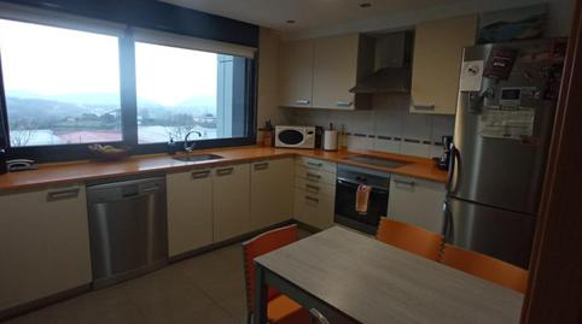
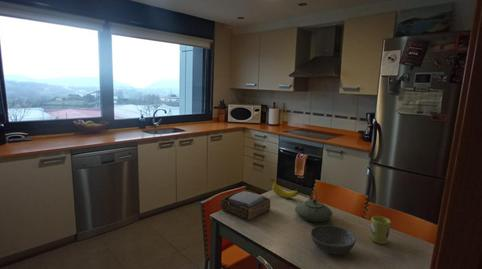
+ napkin holder (245, 202)
+ teapot (313, 202)
+ banana (283, 190)
+ soup bowl (332, 241)
+ mug (379, 228)
